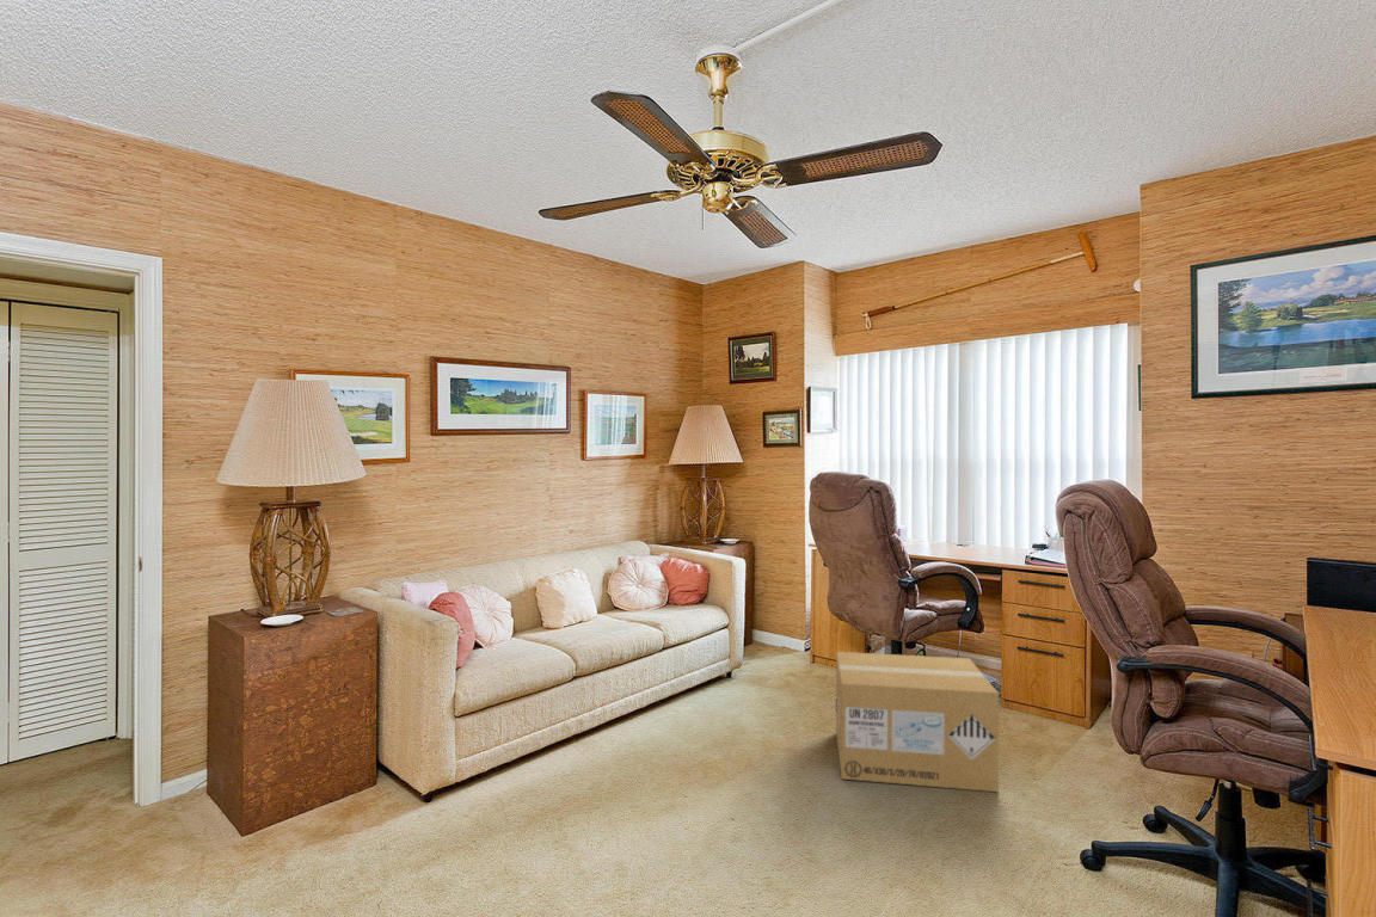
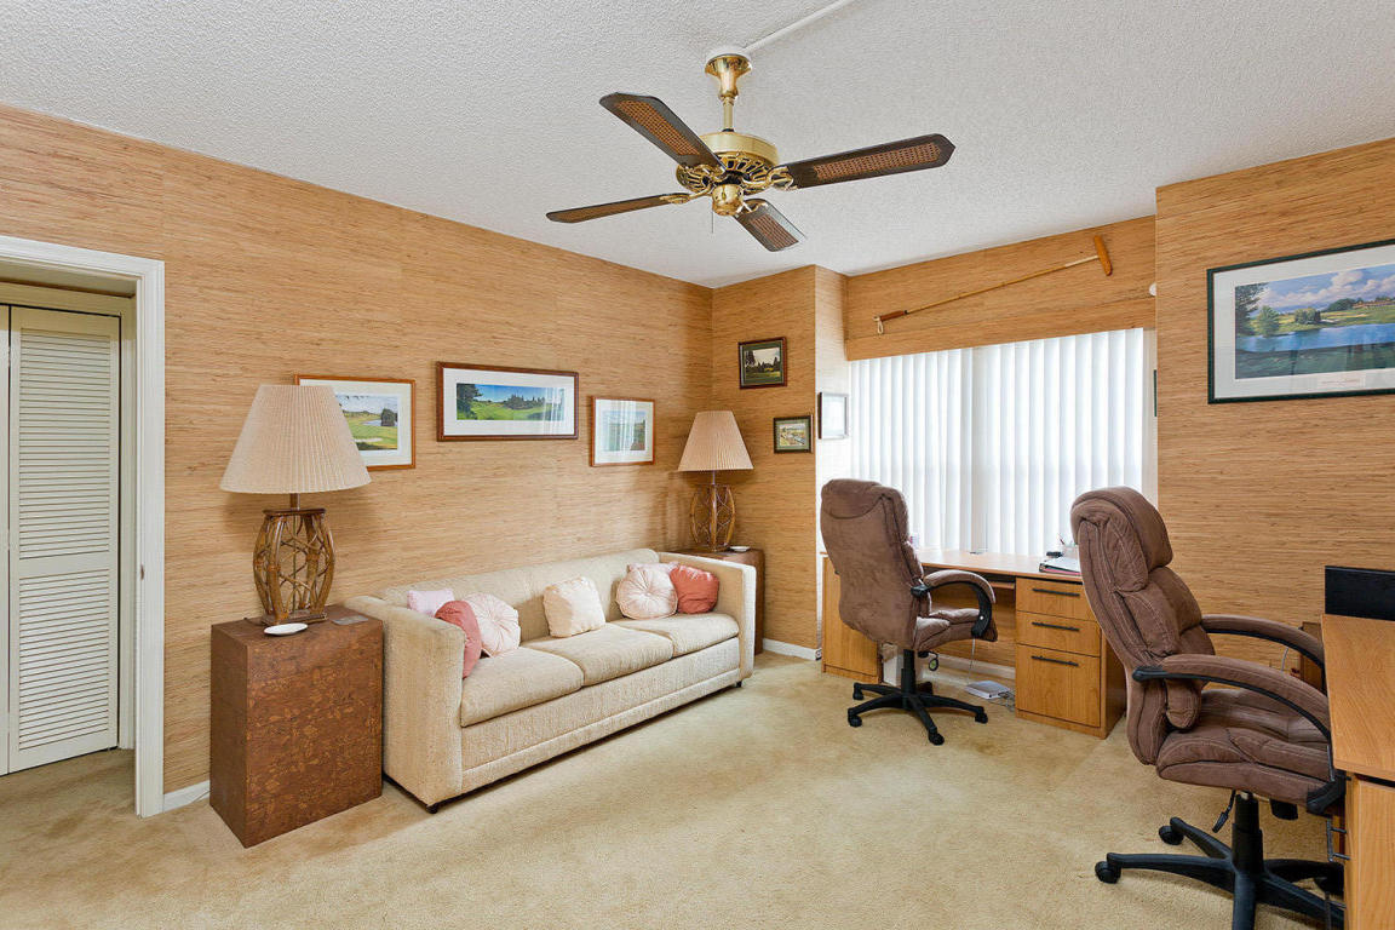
- cardboard box (909, 714)
